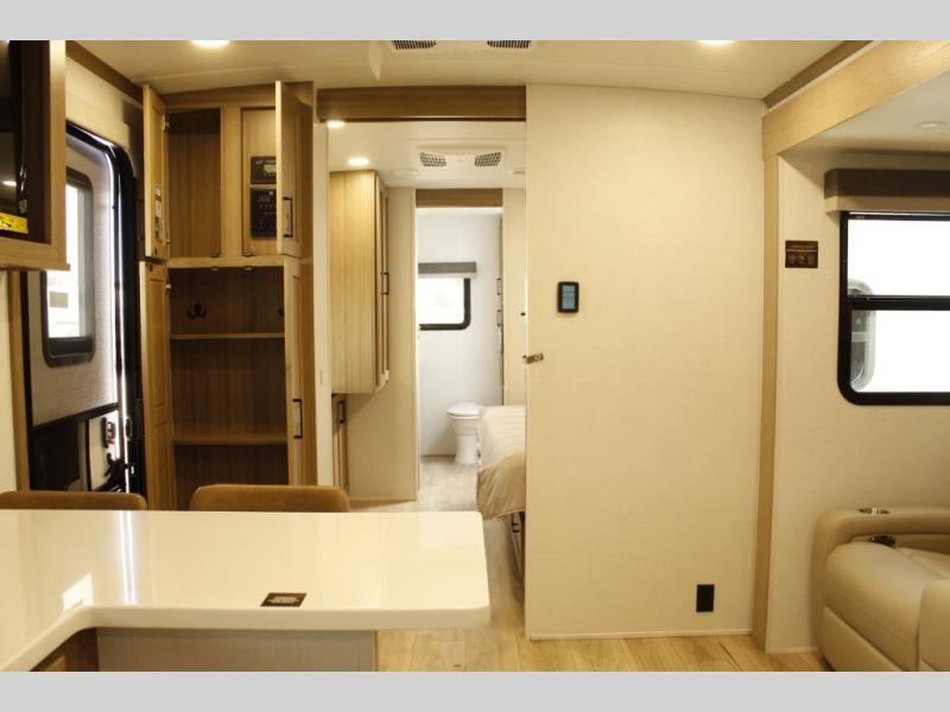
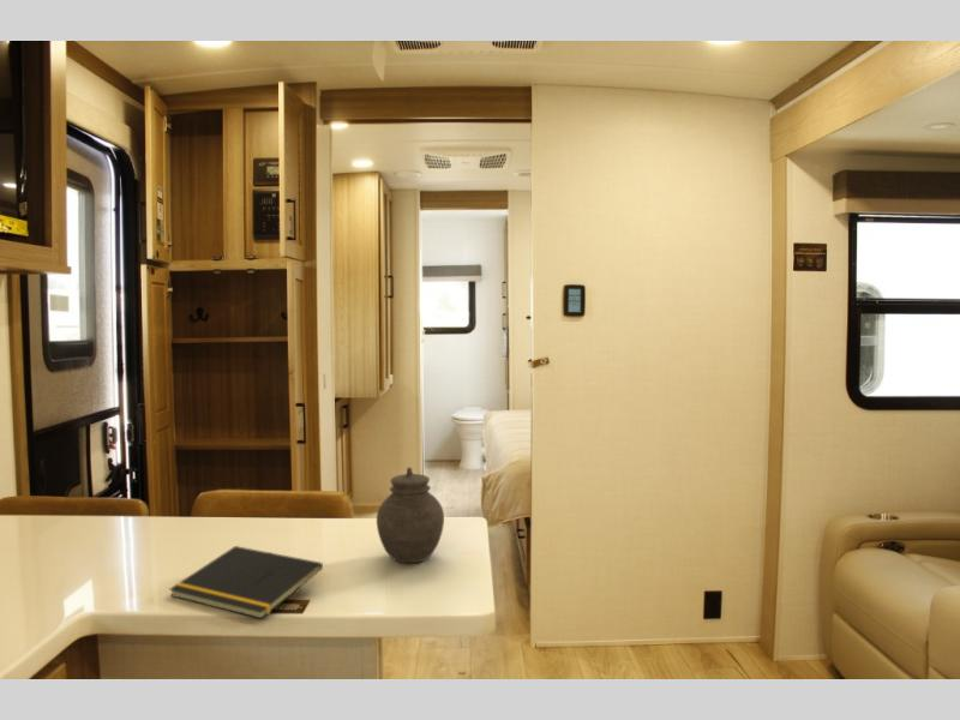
+ notepad (247, 578)
+ jar (410, 512)
